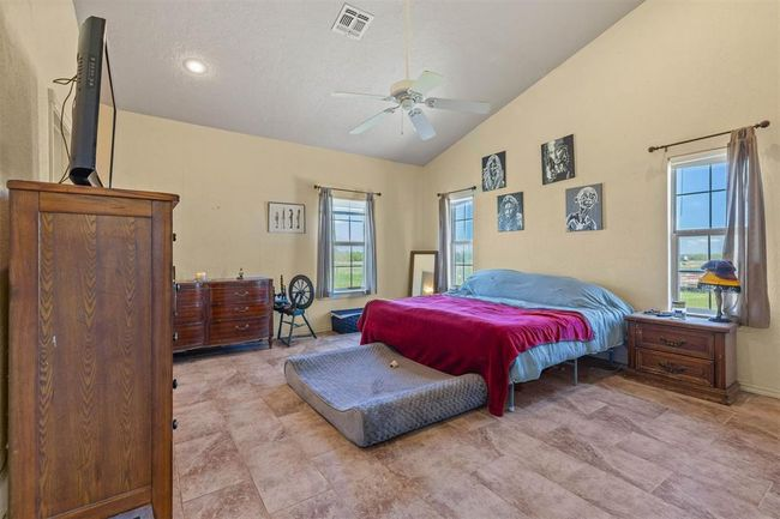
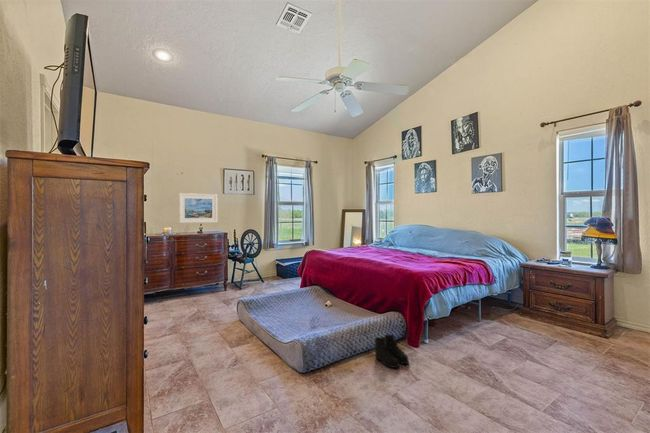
+ boots (391, 348)
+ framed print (198, 208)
